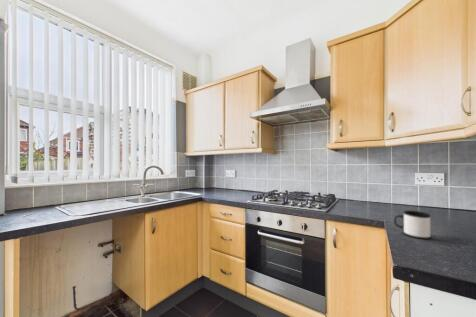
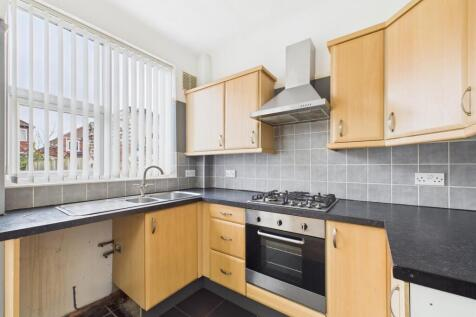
- mug (411, 223)
